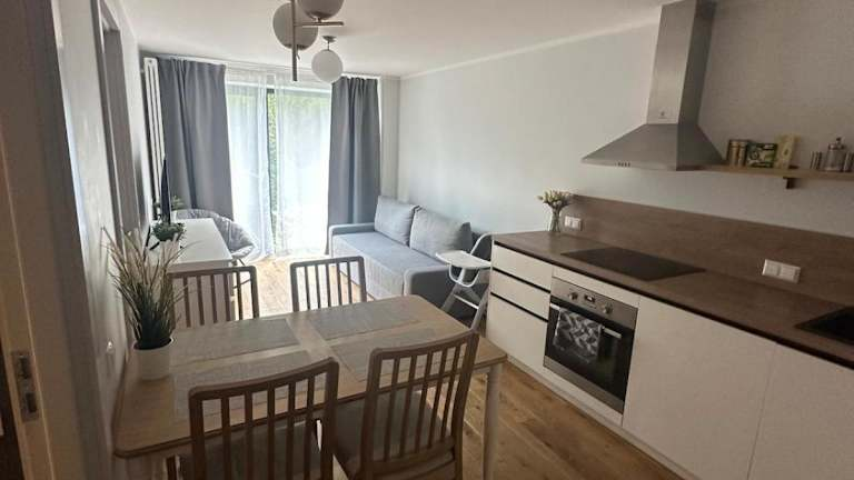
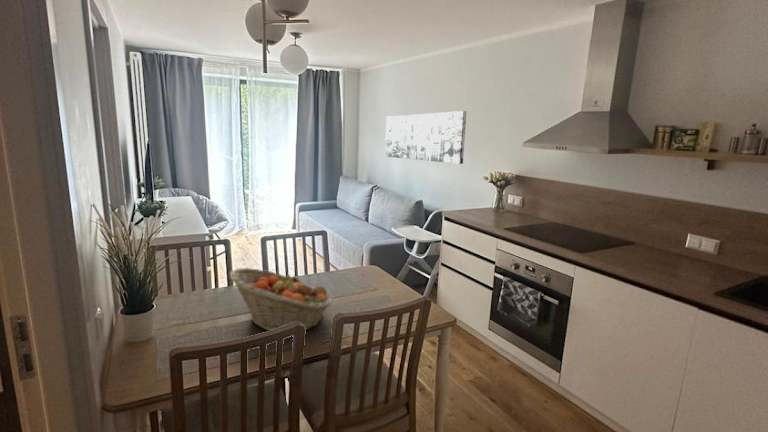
+ fruit basket (281, 295)
+ wall art (419, 137)
